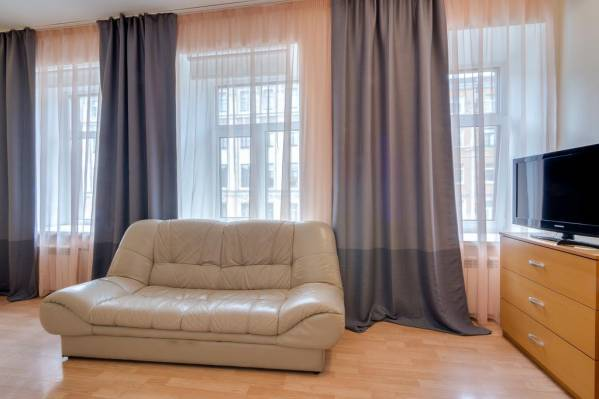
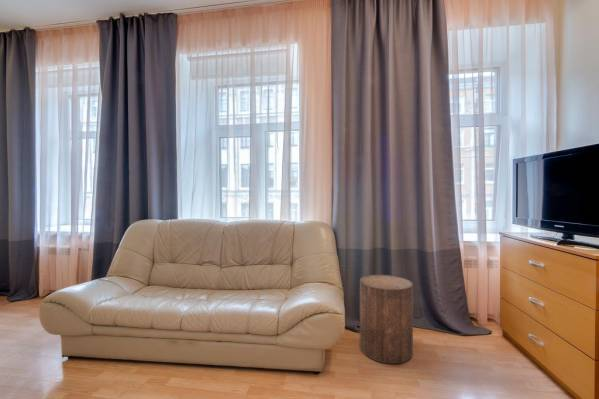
+ stool (385, 315)
